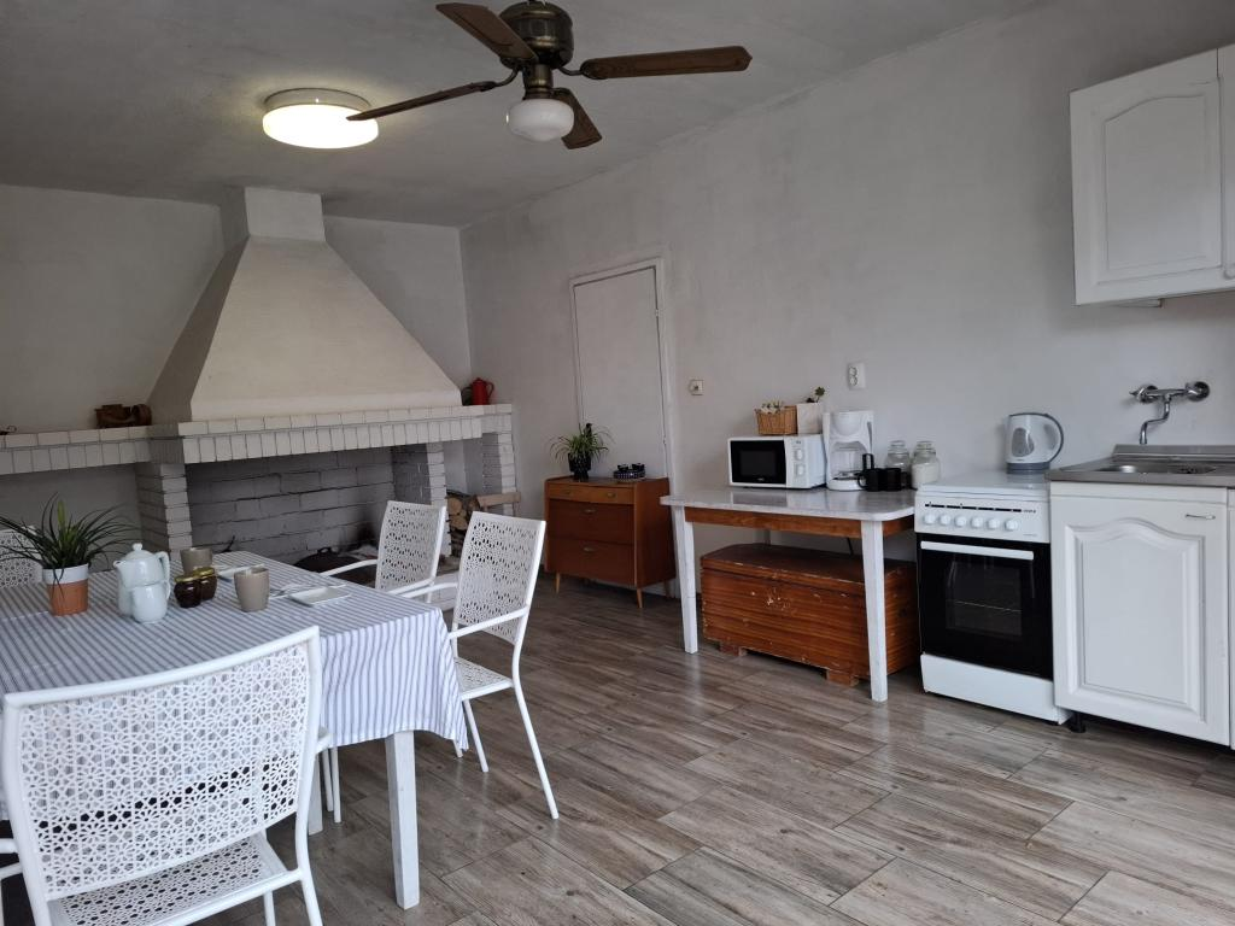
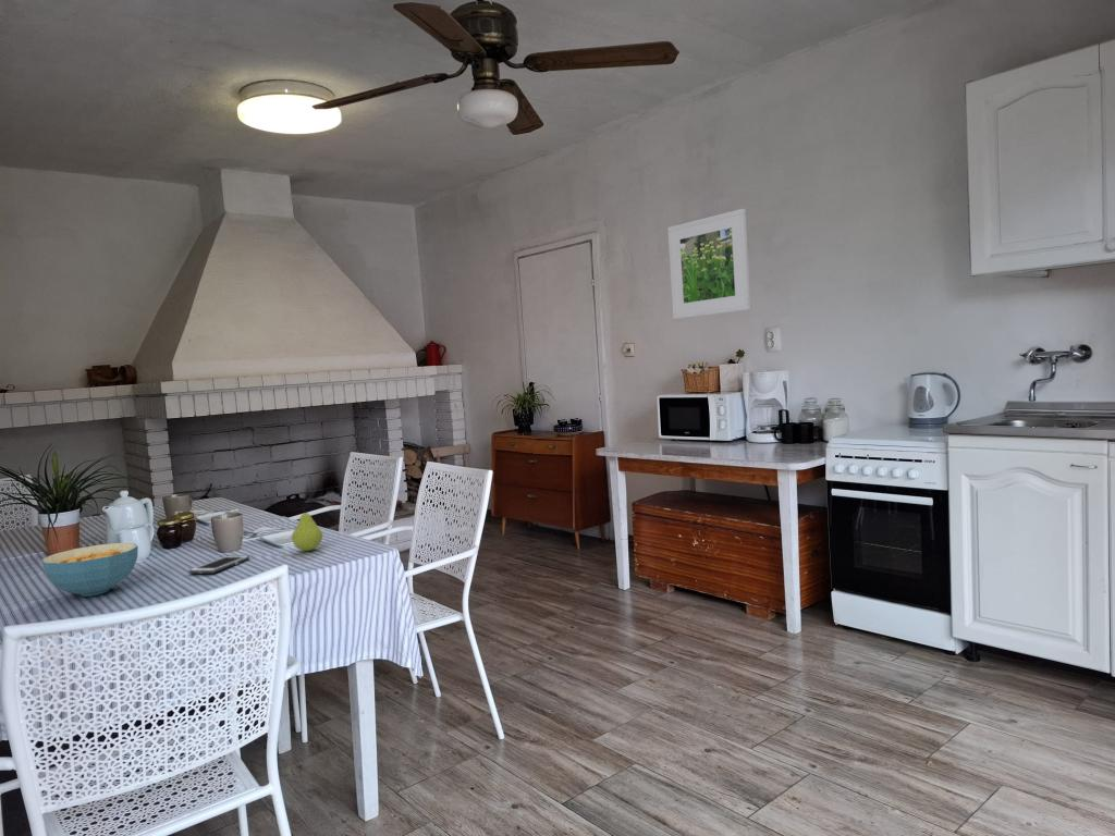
+ cell phone (220, 564)
+ cereal bowl (93, 573)
+ fruit (306, 528)
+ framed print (707, 267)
